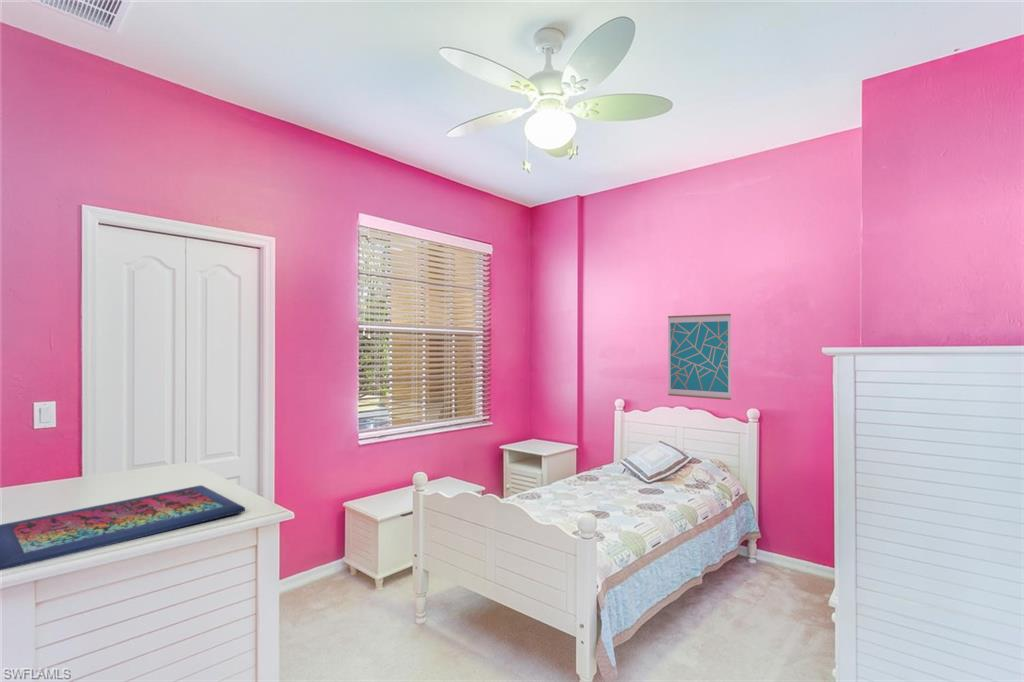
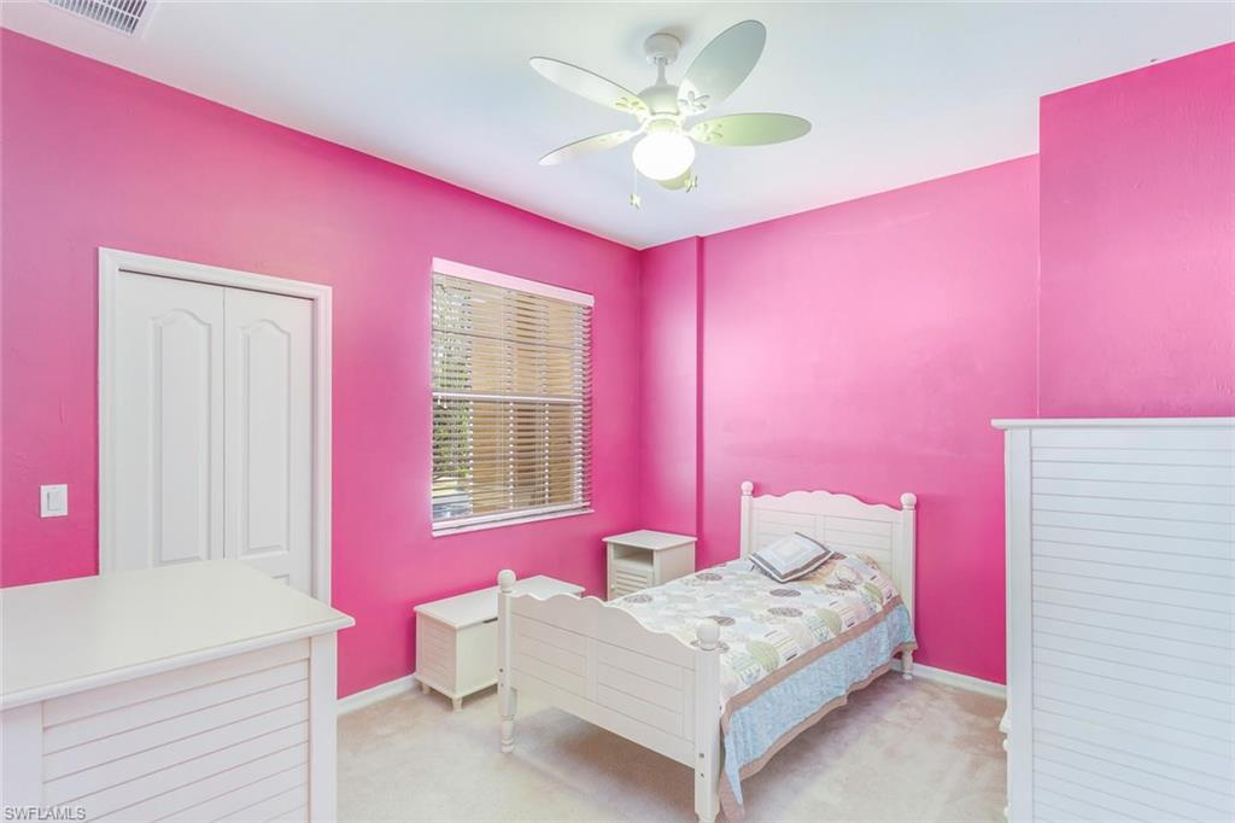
- picture frame (123, 517)
- wall art (698, 356)
